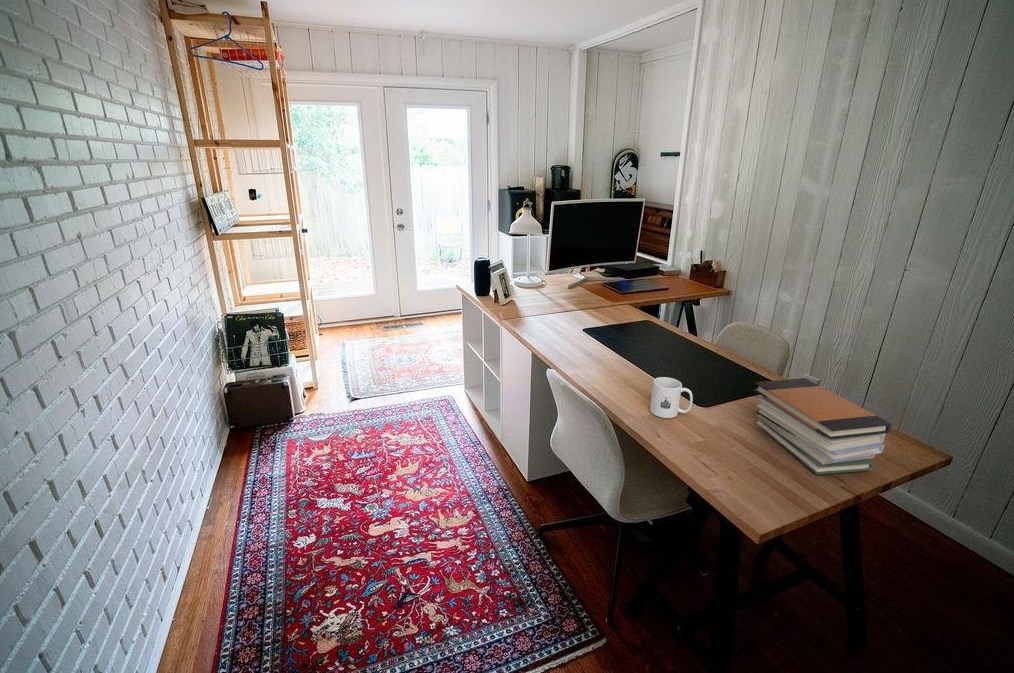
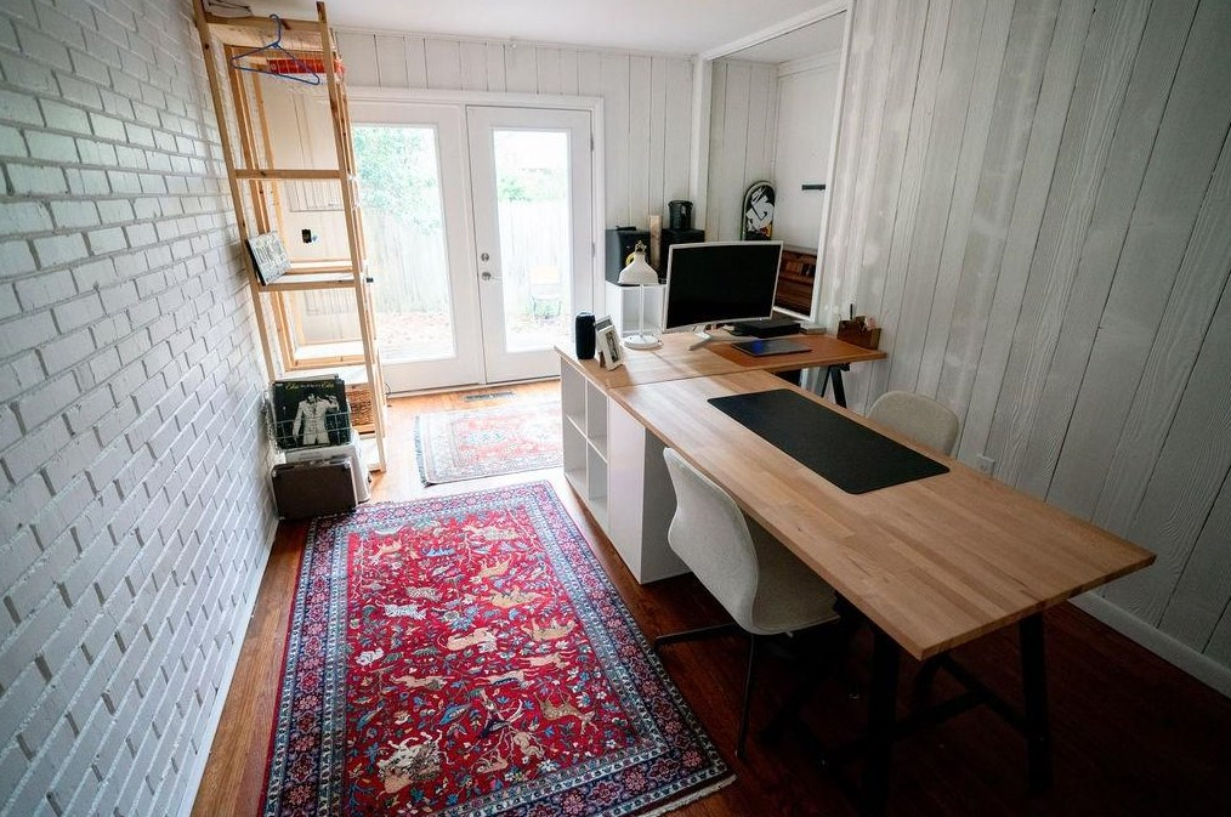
- book stack (813, 423)
- mug (671, 398)
